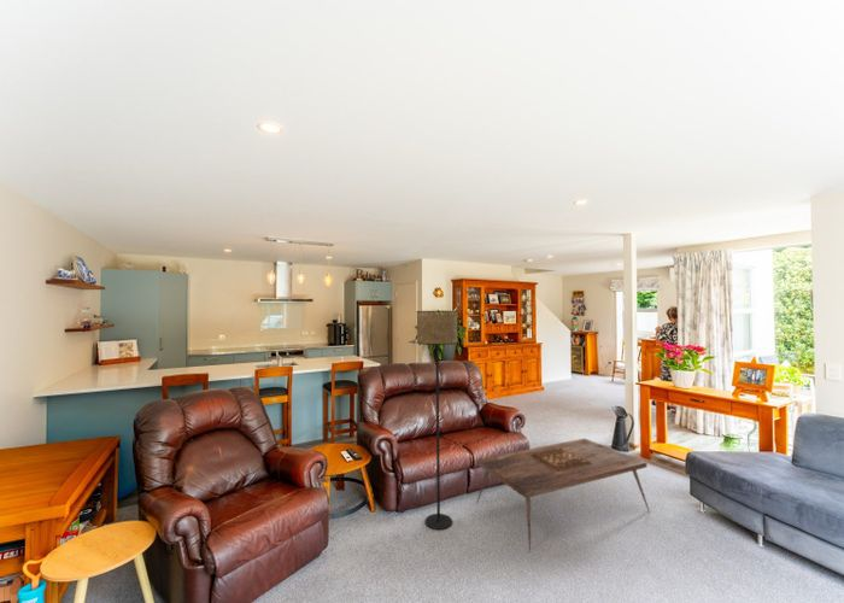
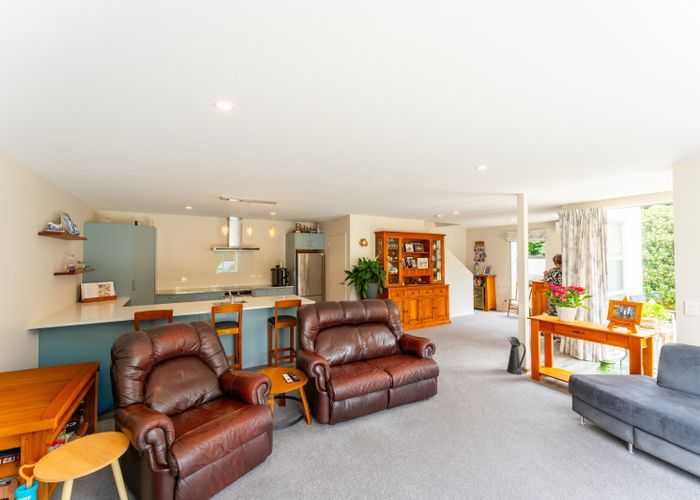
- coffee table (561, 481)
- floor lamp (438, 415)
